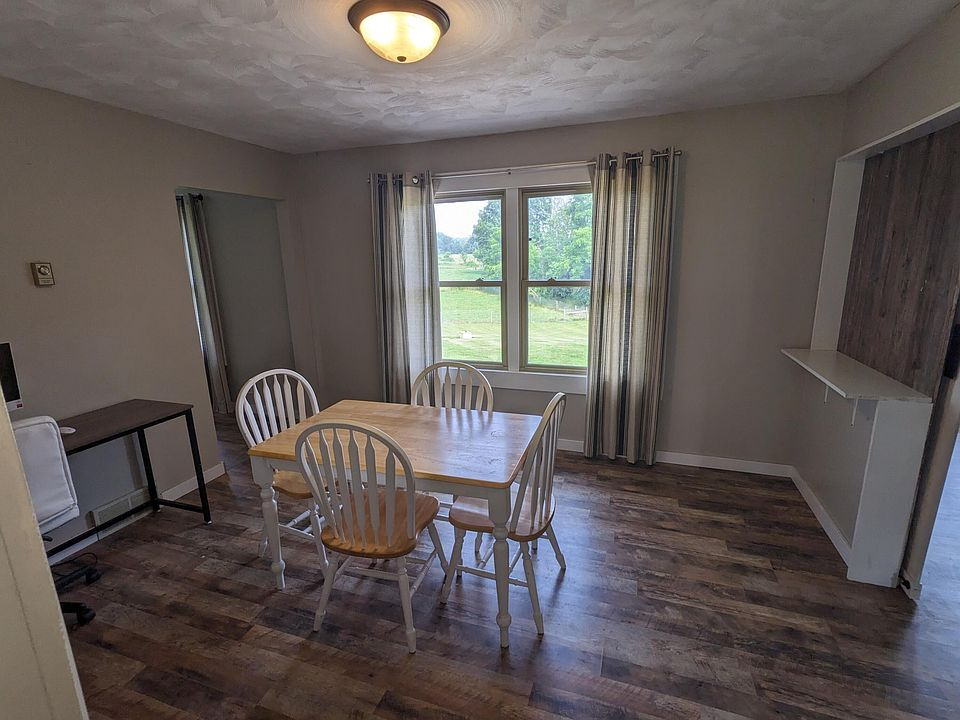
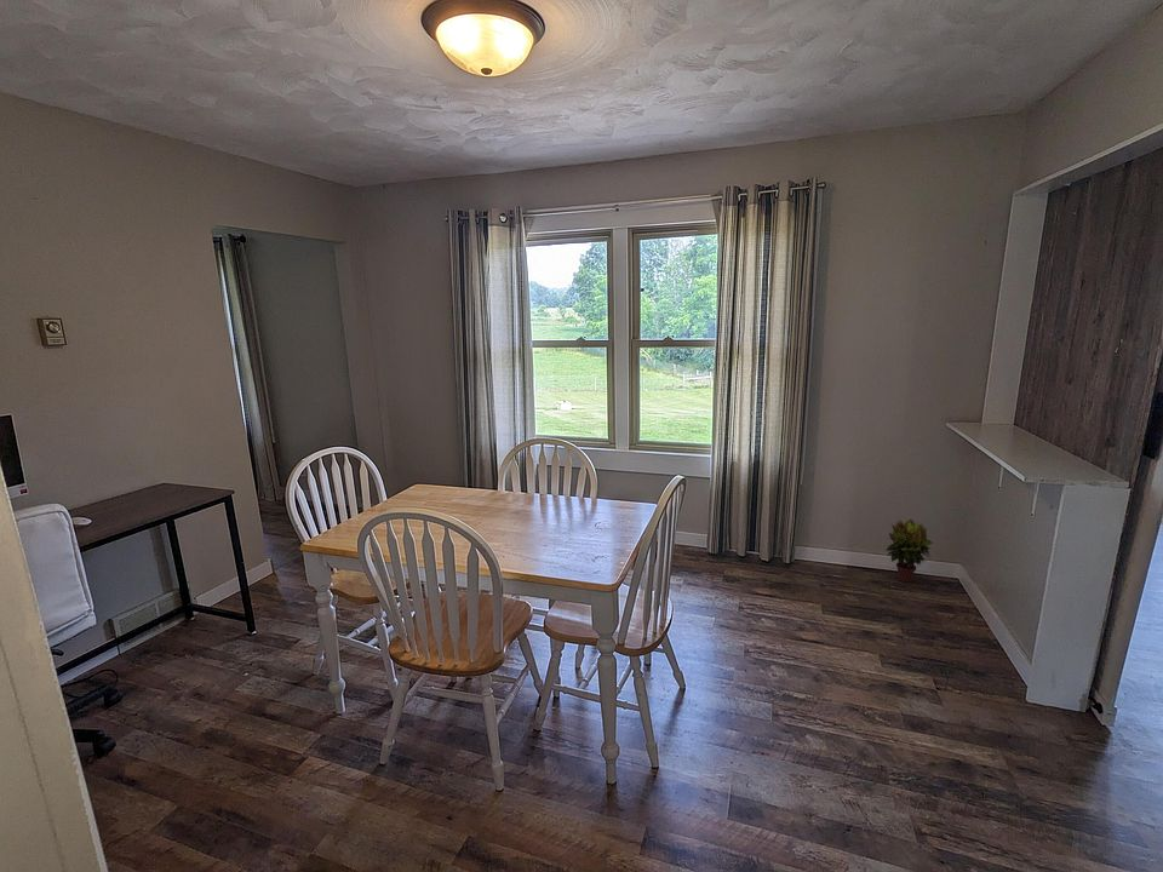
+ potted plant (909, 550)
